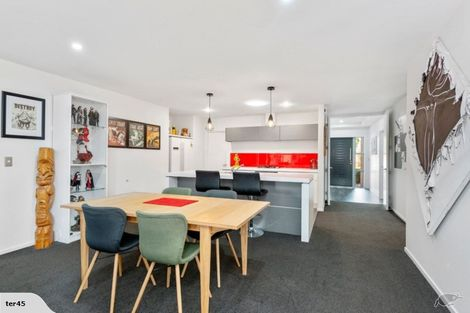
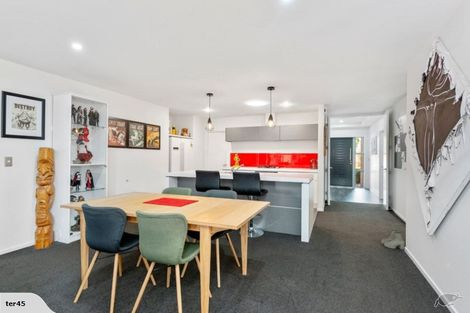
+ boots (392, 238)
